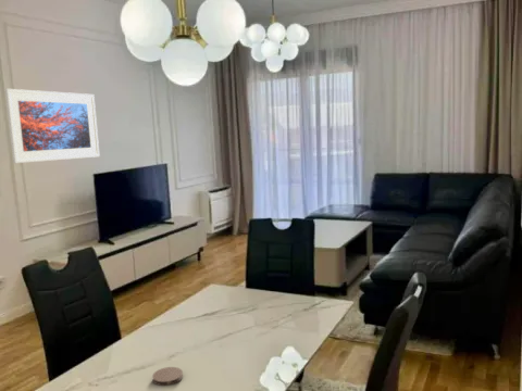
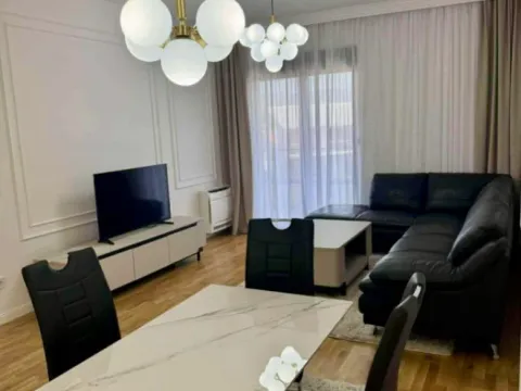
- coaster (167, 376)
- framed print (57, 126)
